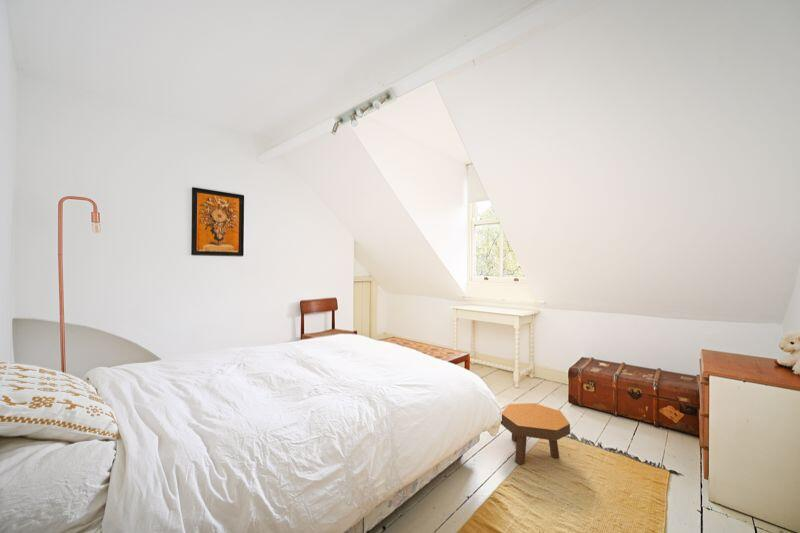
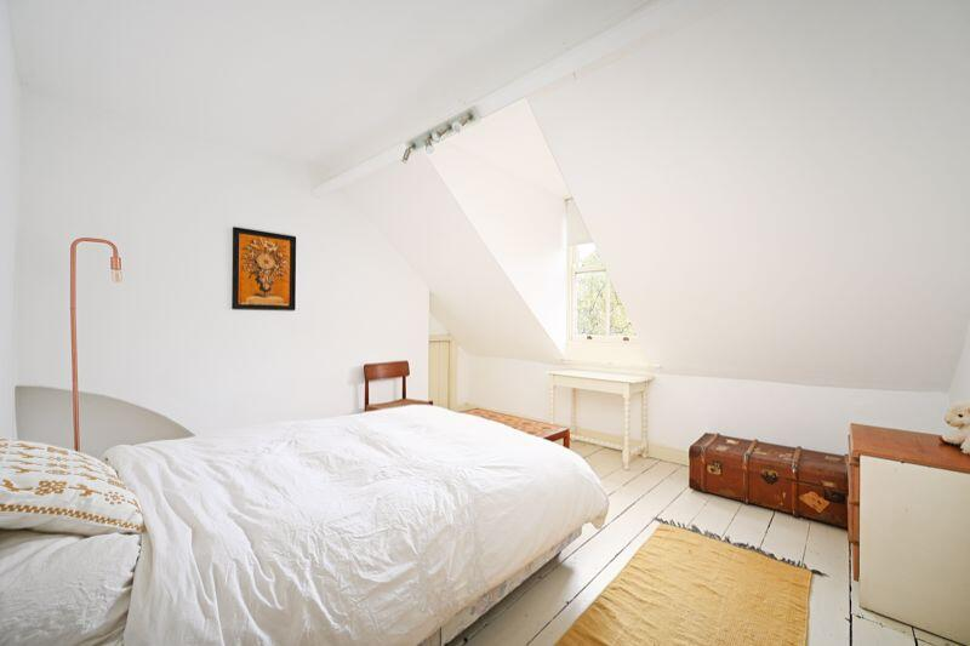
- footstool (534, 434)
